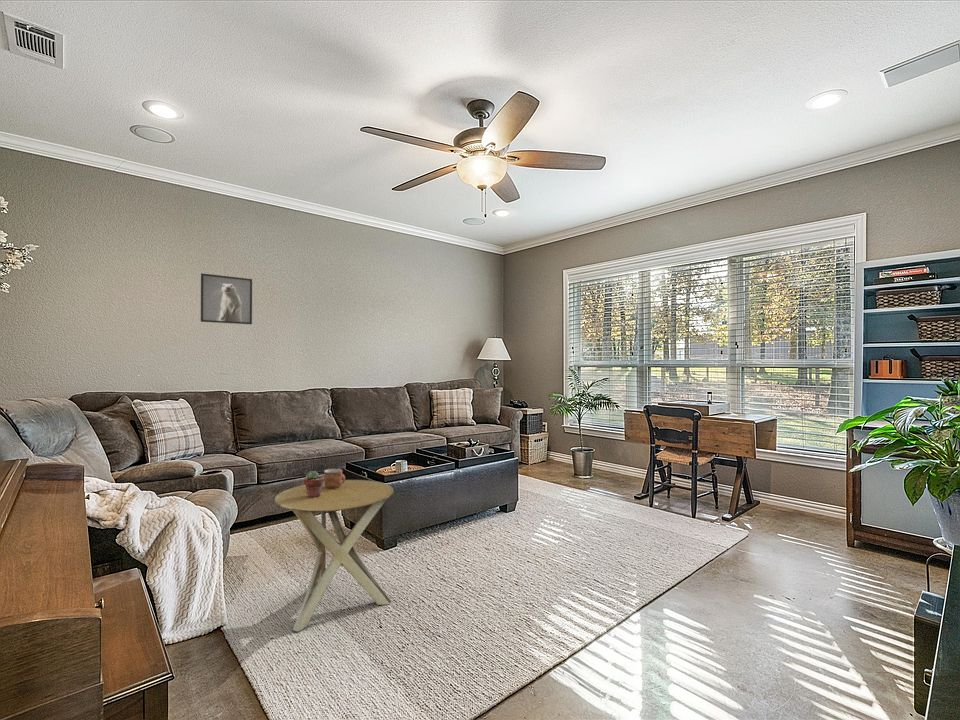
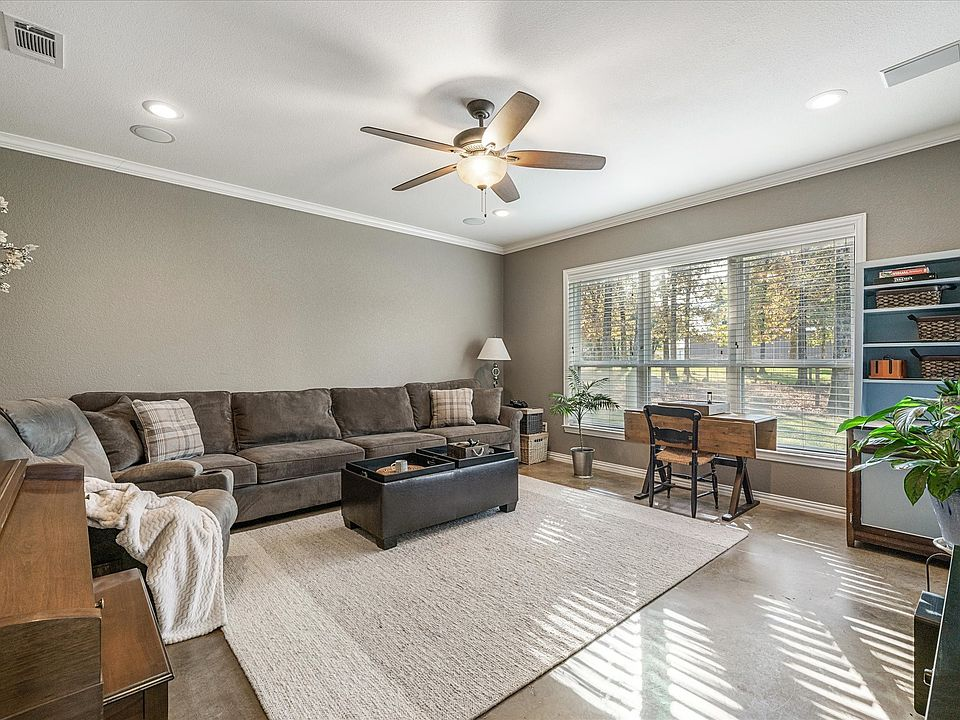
- potted succulent (314, 482)
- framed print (227, 299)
- mug (335, 478)
- side table (335, 547)
